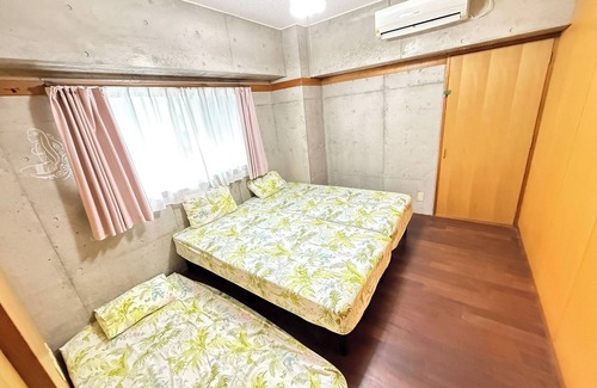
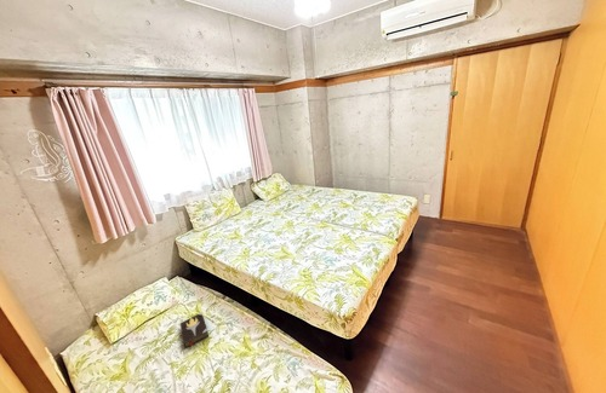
+ hardback book (194, 329)
